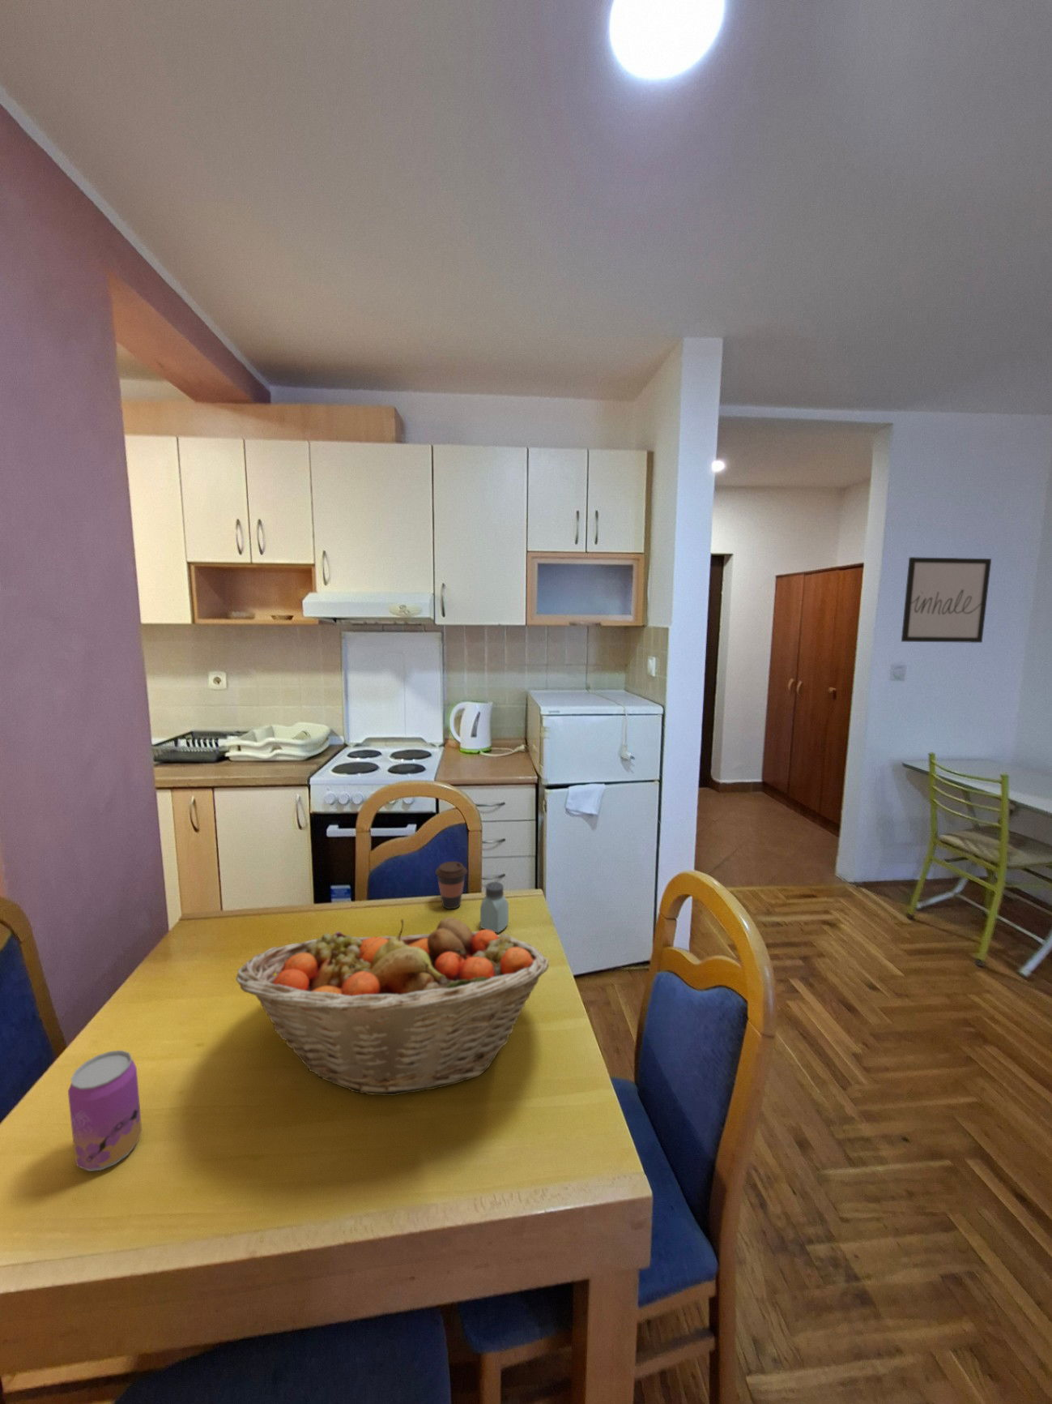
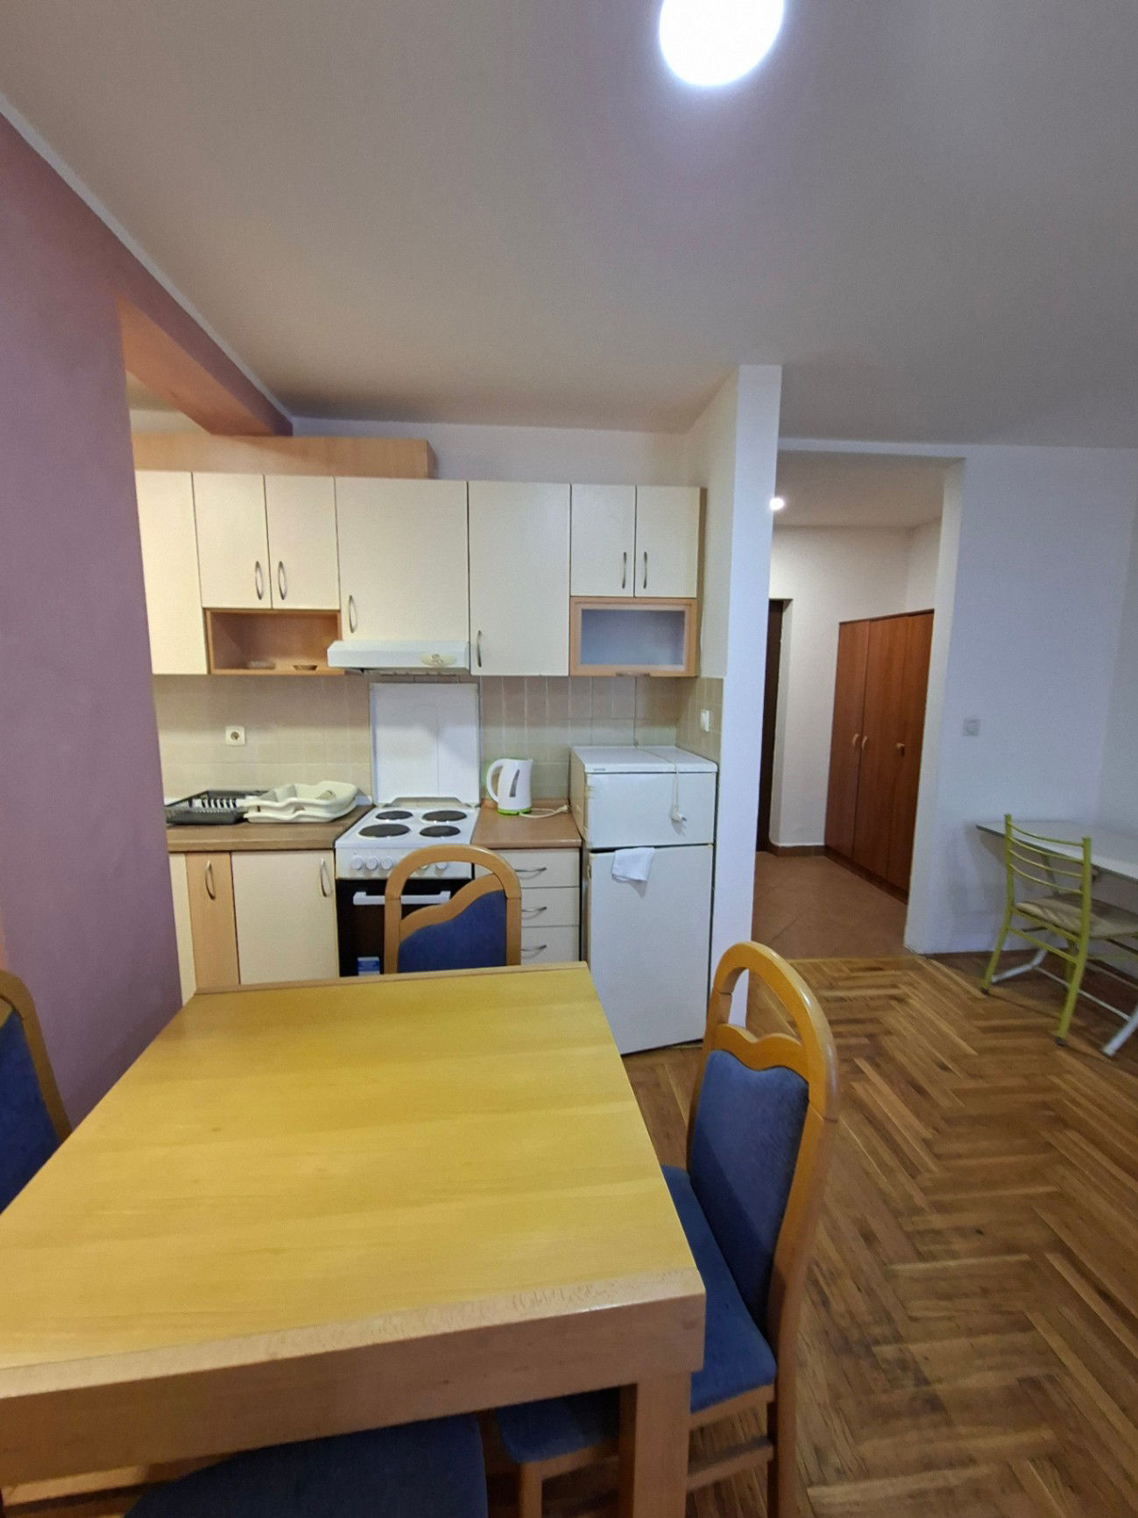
- saltshaker (494, 905)
- beer can (105, 1109)
- fruit basket (399, 983)
- wall art (946, 600)
- coffee cup (451, 886)
